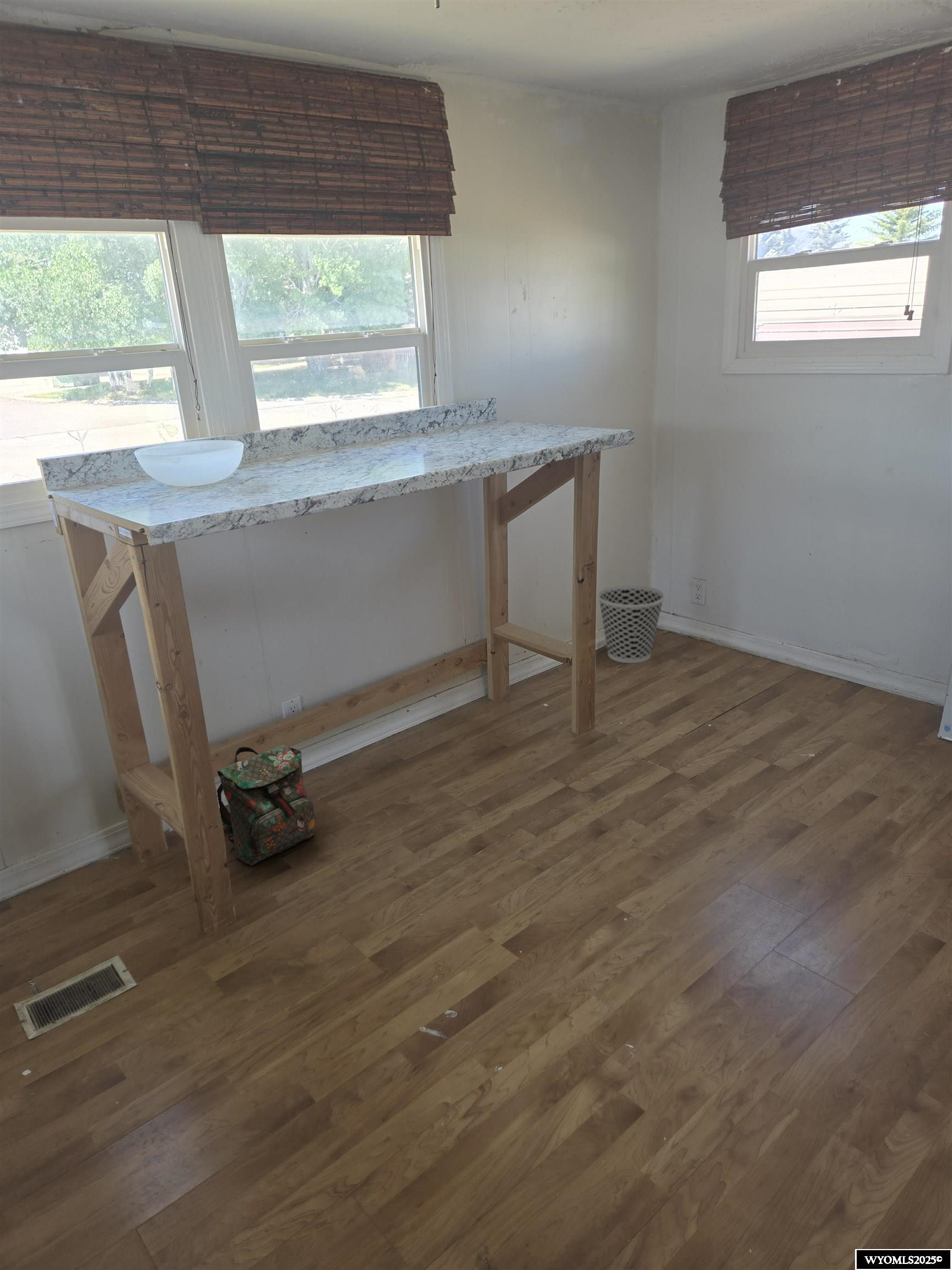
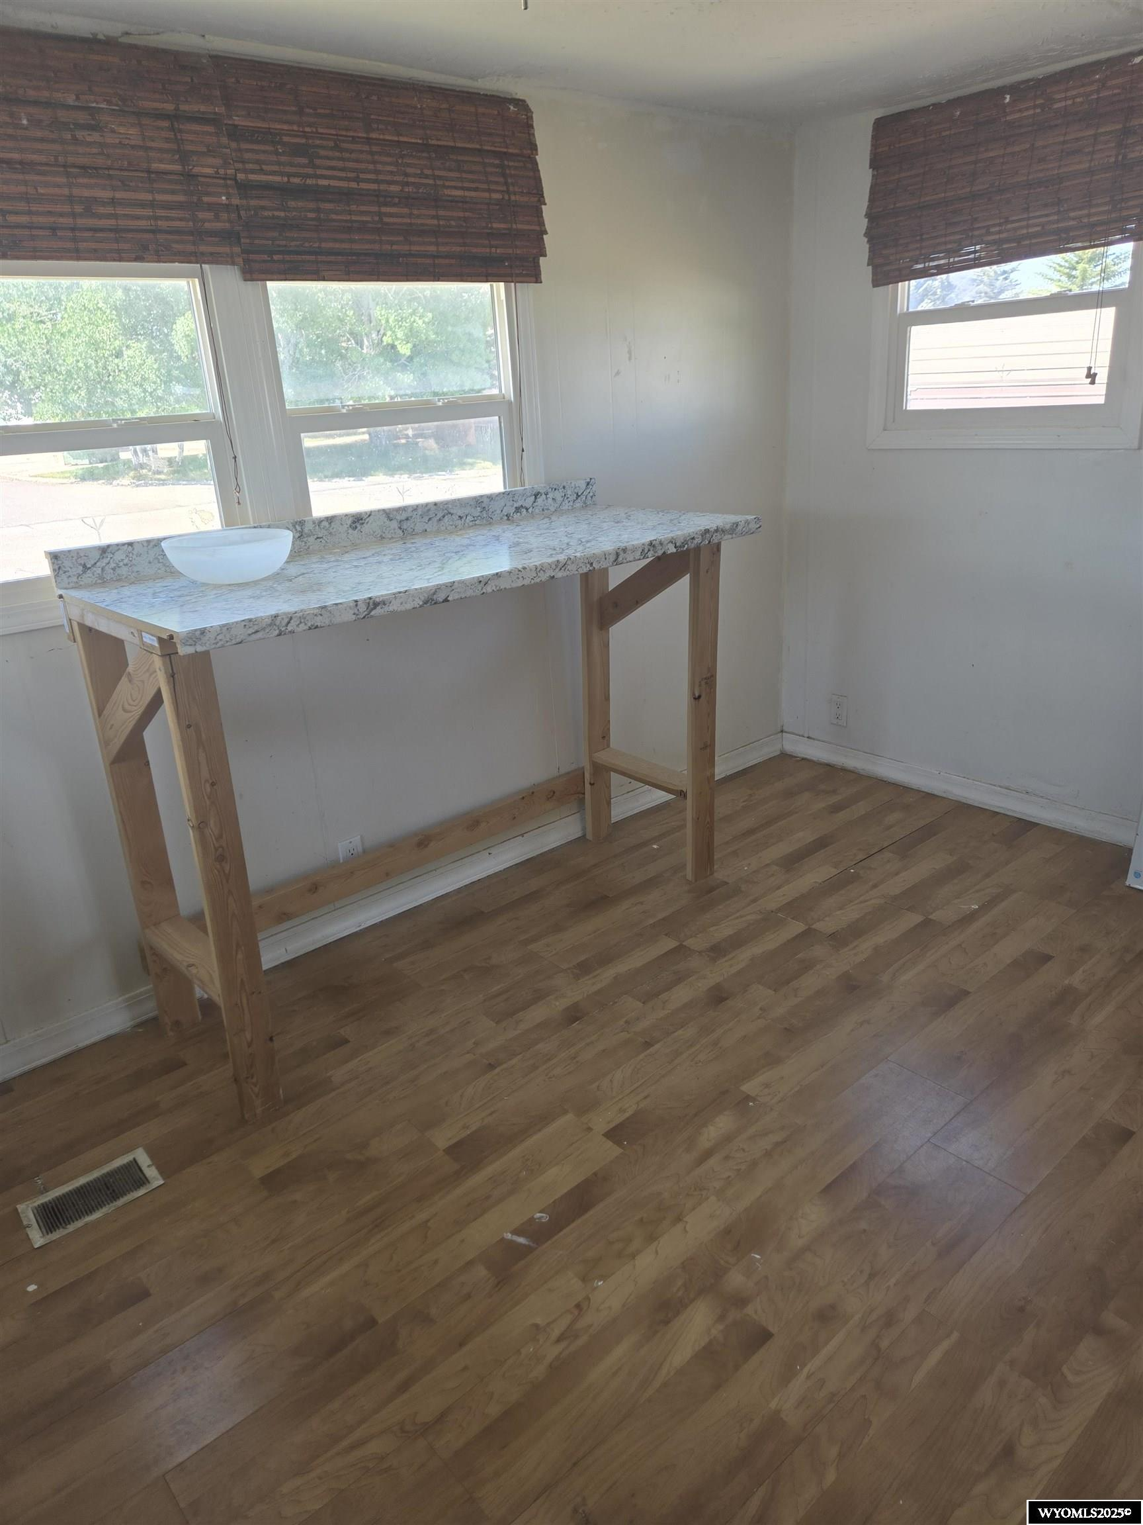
- wastebasket (630, 625)
- backpack (258, 792)
